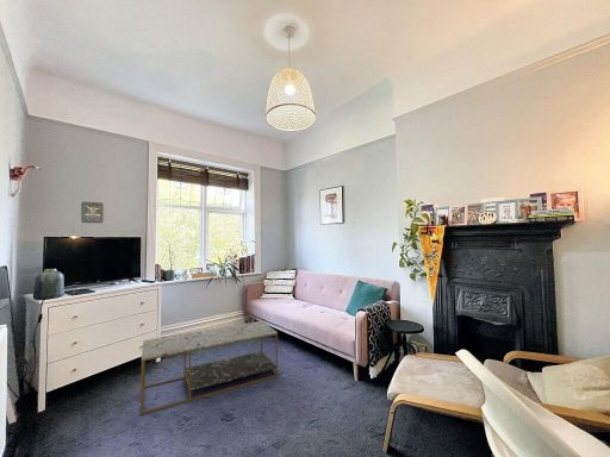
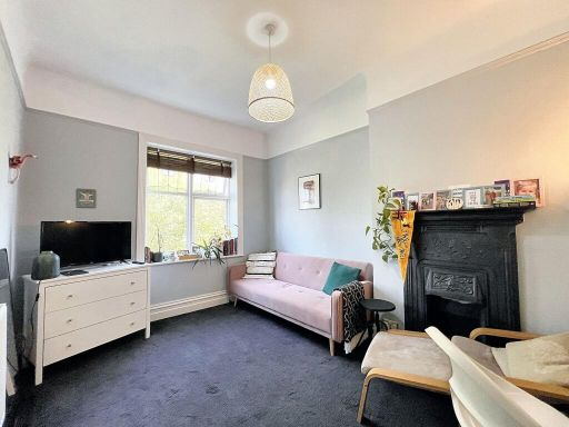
- coffee table (212, 362)
